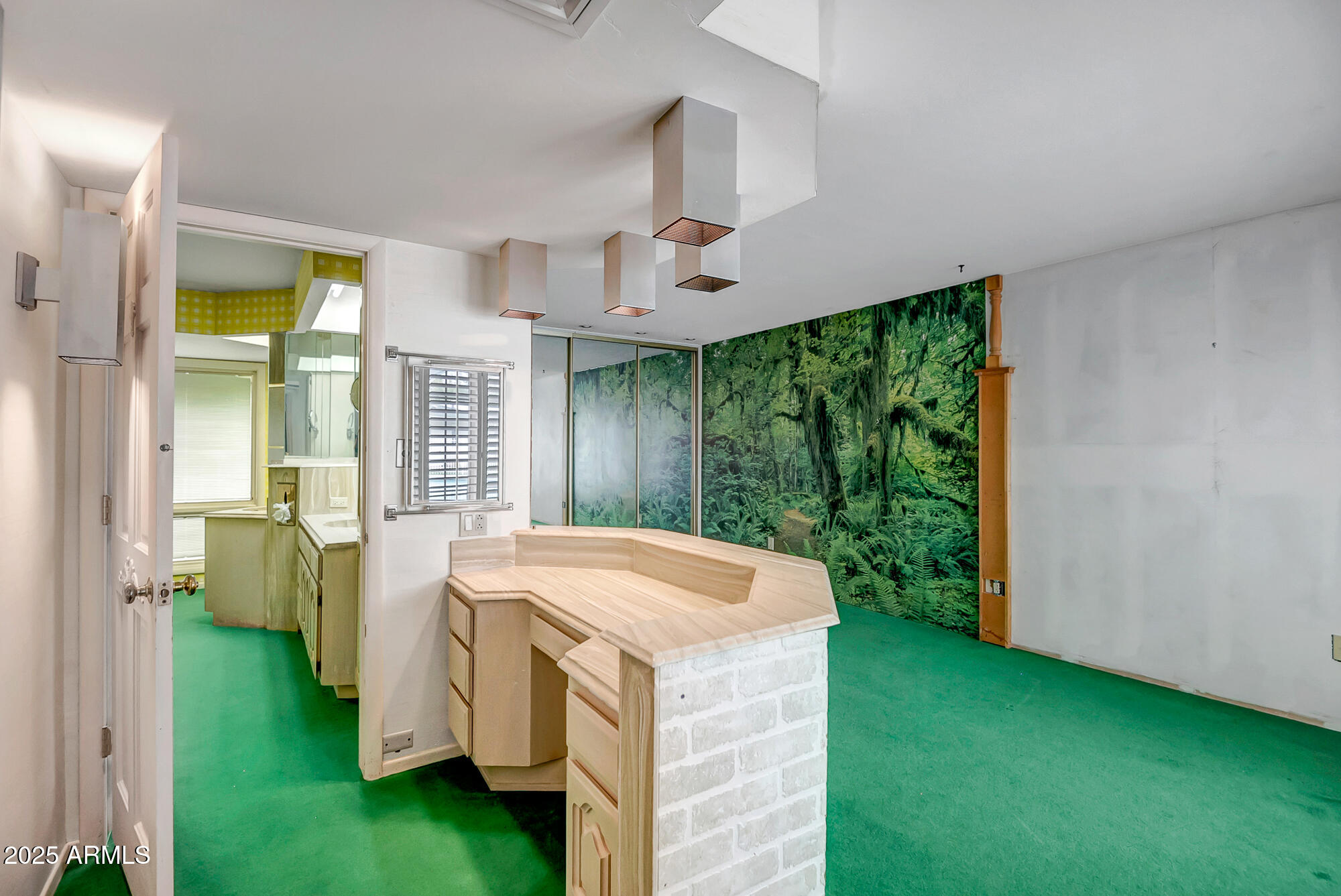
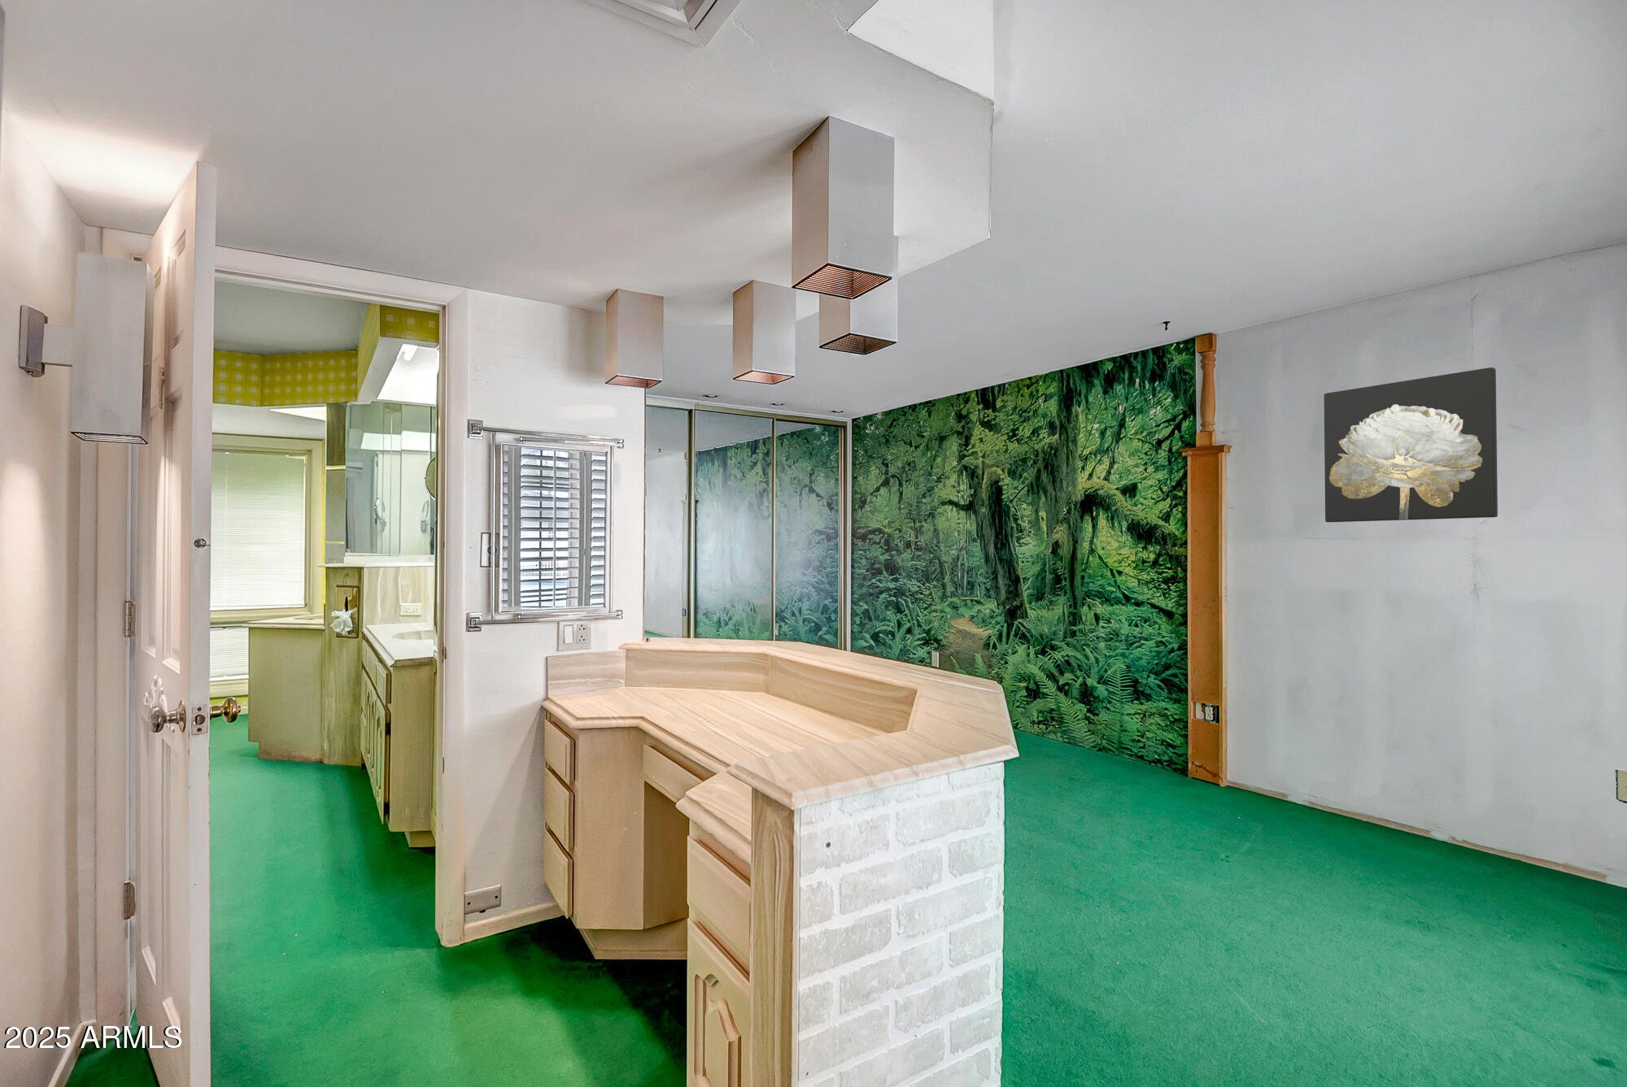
+ wall art (1404, 450)
